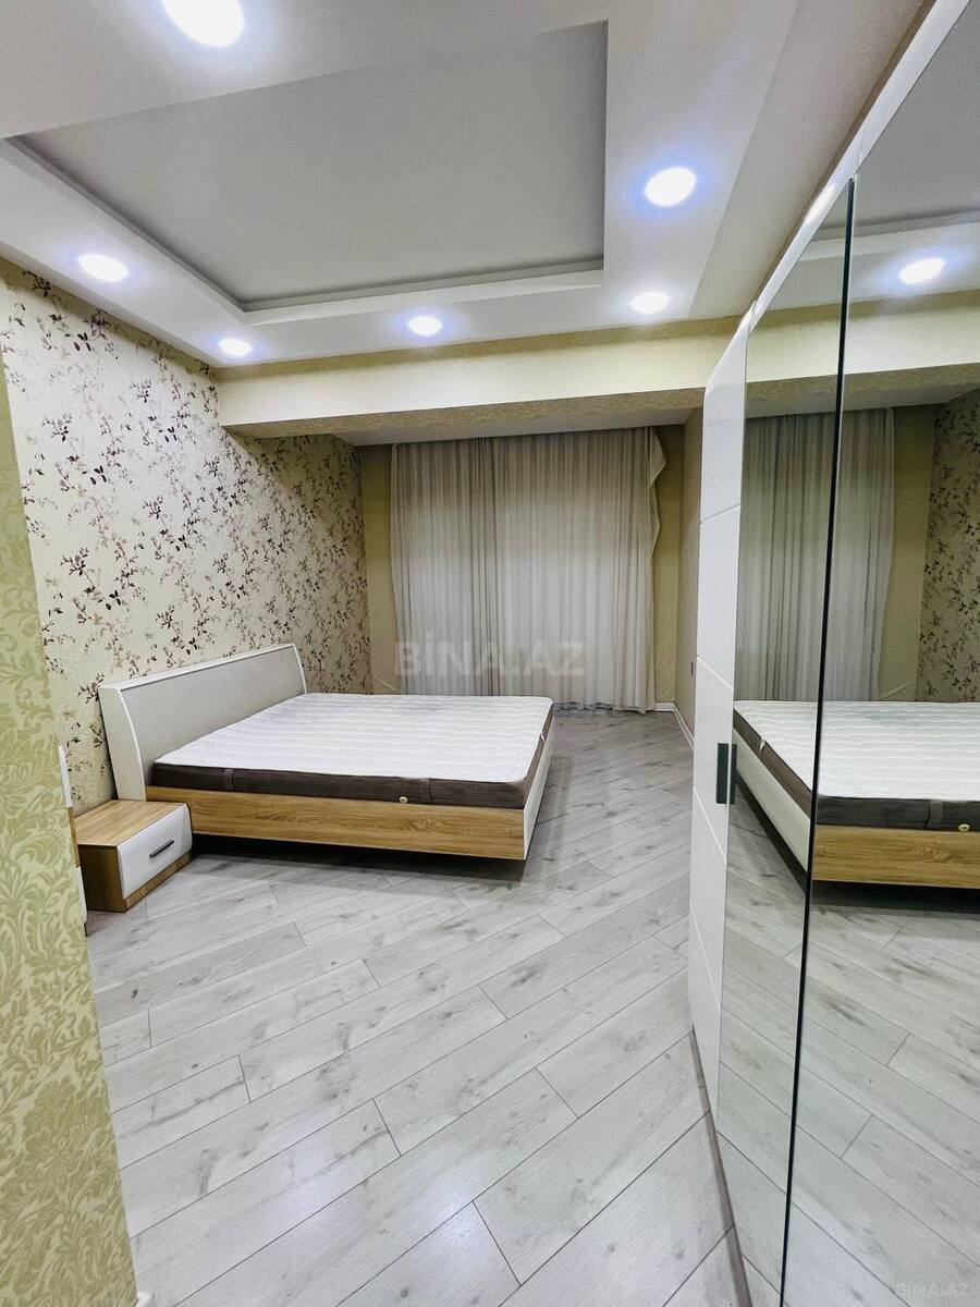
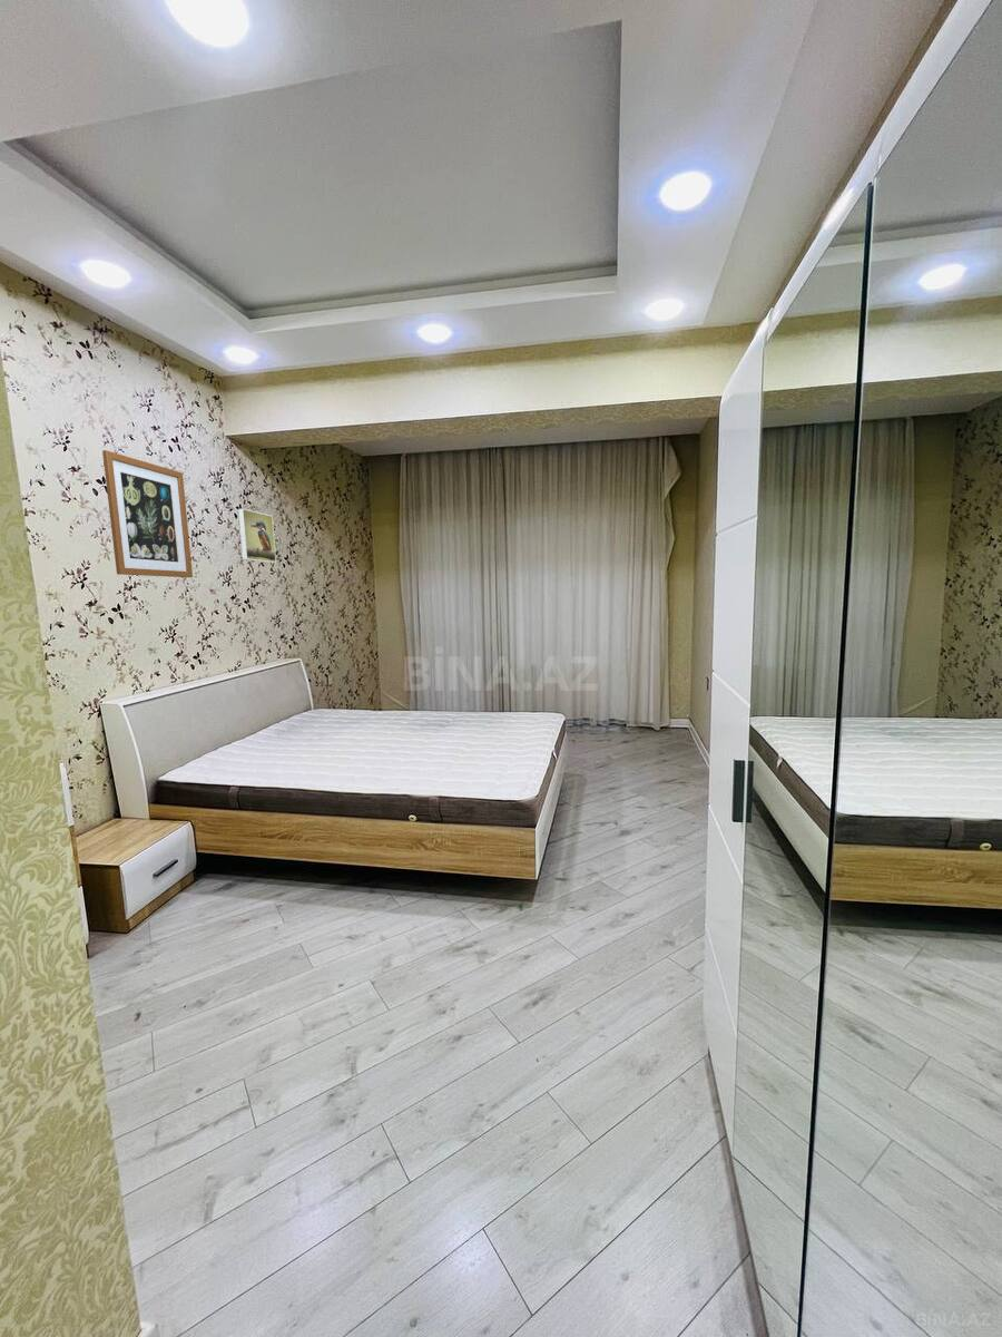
+ wall art (151, 519)
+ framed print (257, 536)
